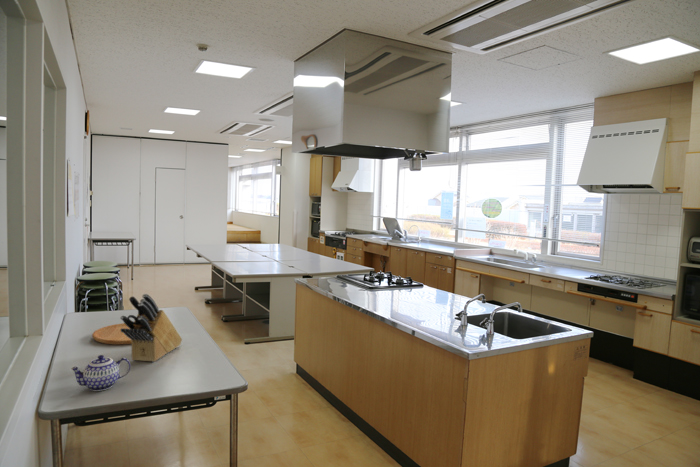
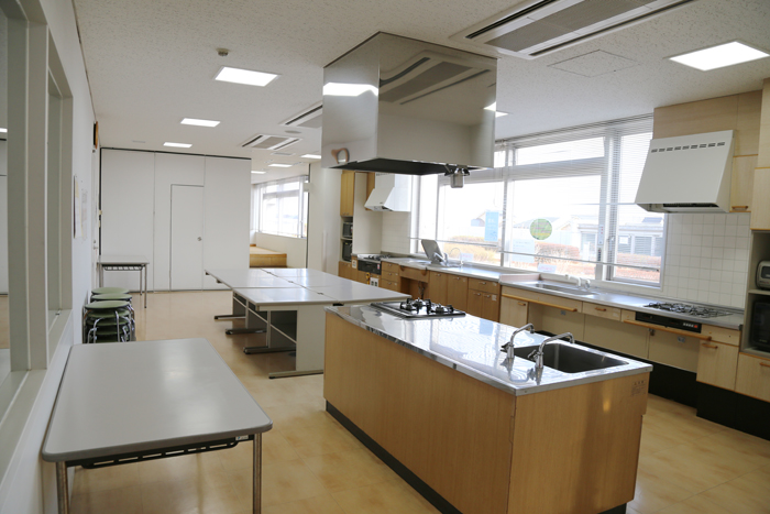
- teapot (101, 371)
- cutting board (129, 328)
- knife block (153, 322)
